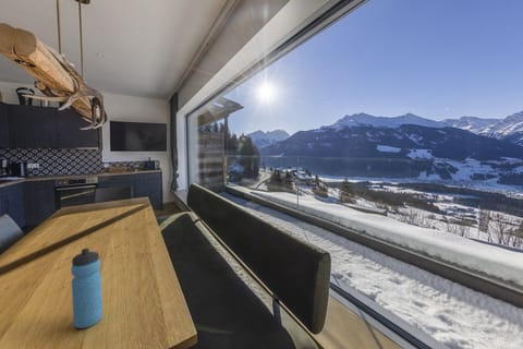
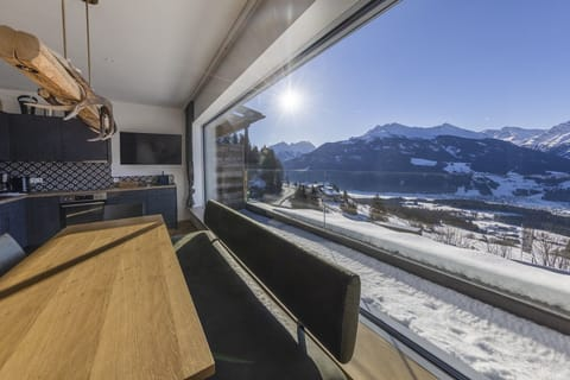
- water bottle (86, 285)
